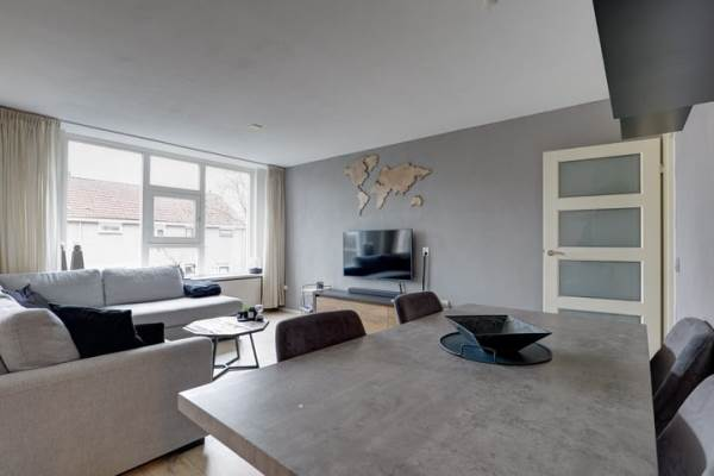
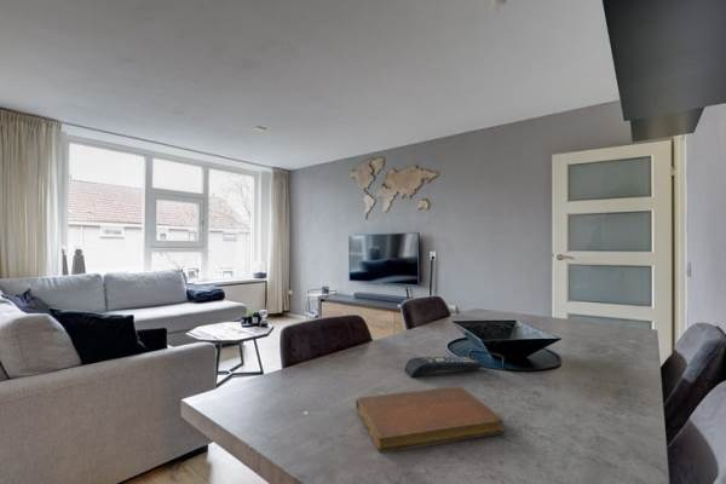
+ notebook (425, 413)
+ remote control (443, 364)
